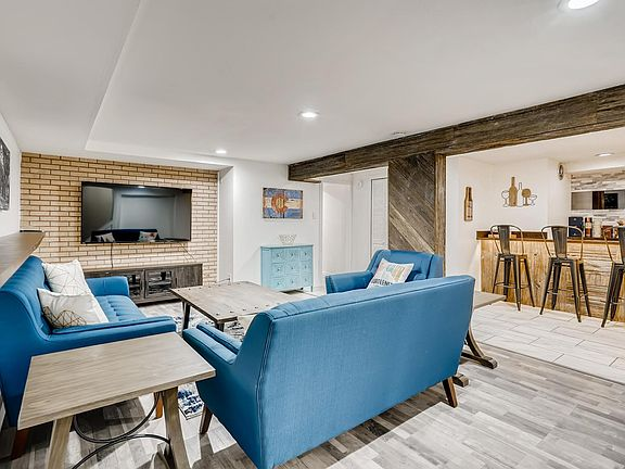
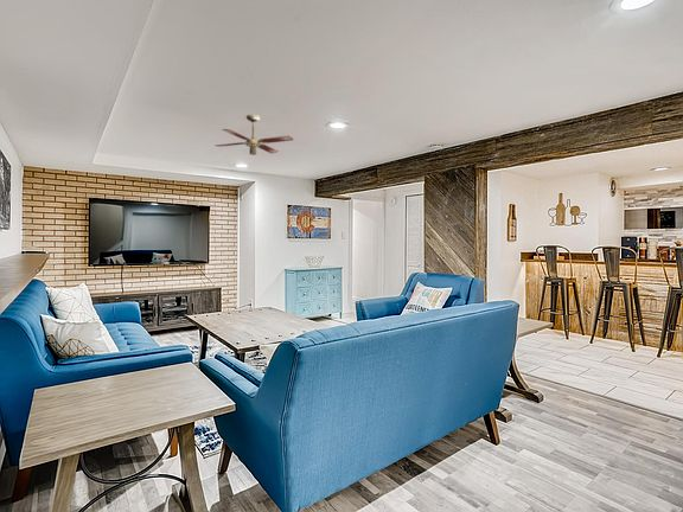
+ ceiling fan (253, 135)
